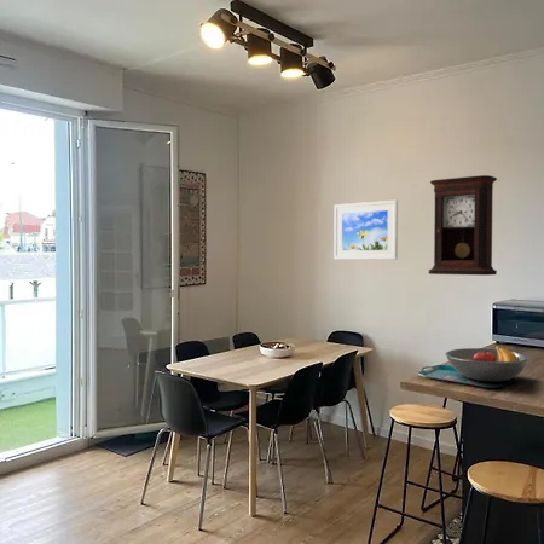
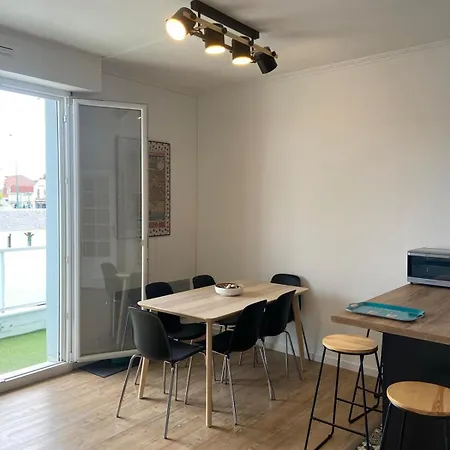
- fruit bowl (486, 363)
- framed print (364, 231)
- pendulum clock (461, 226)
